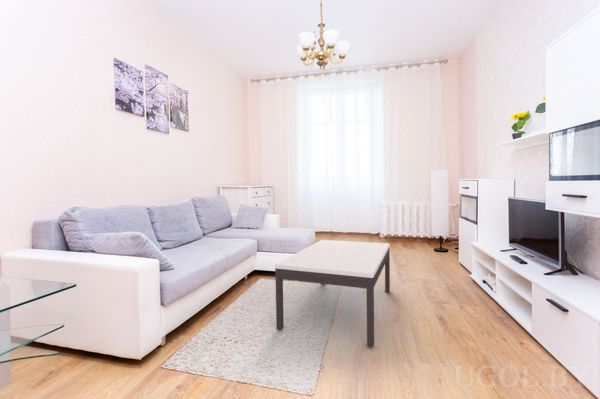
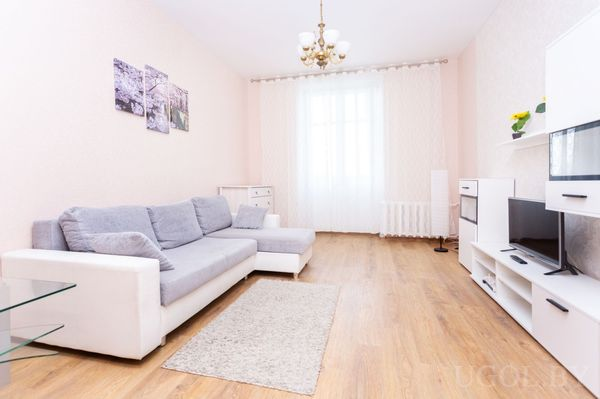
- table (341, 280)
